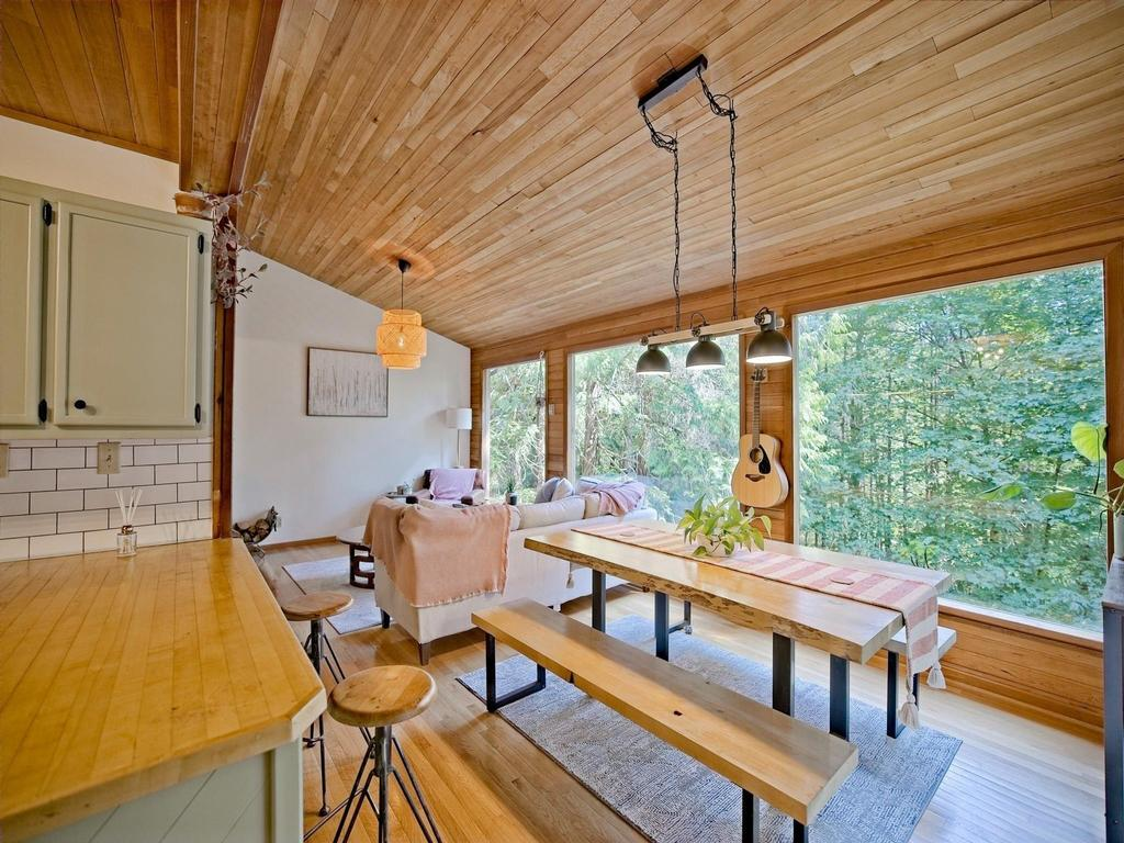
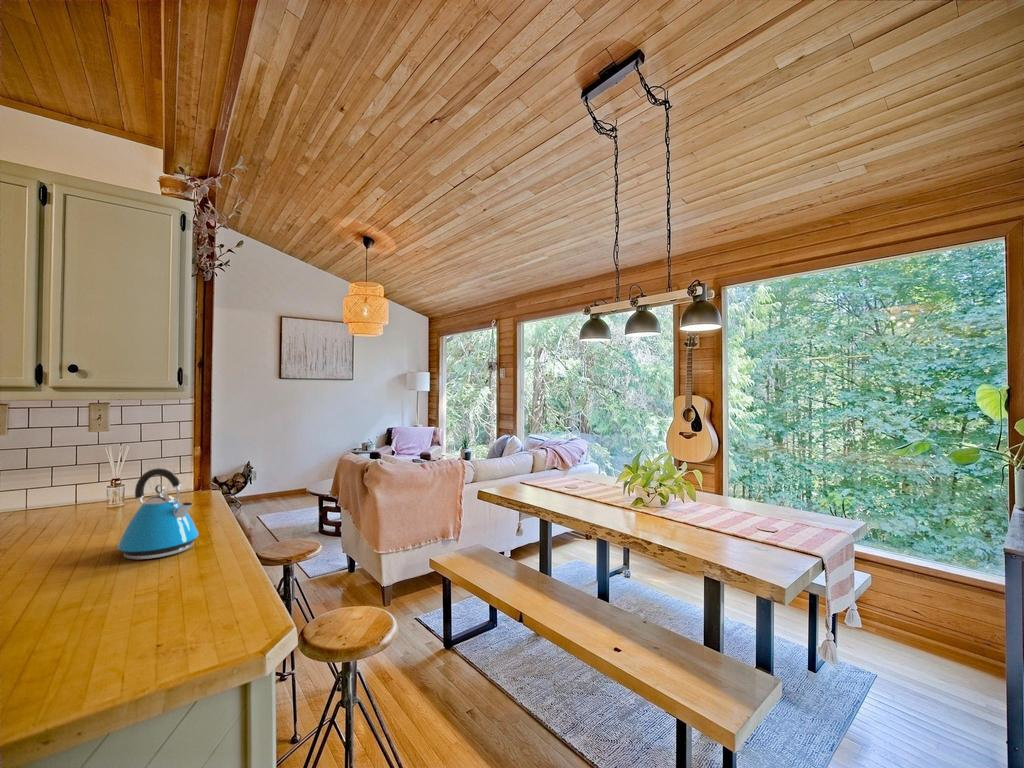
+ kettle (157, 508)
